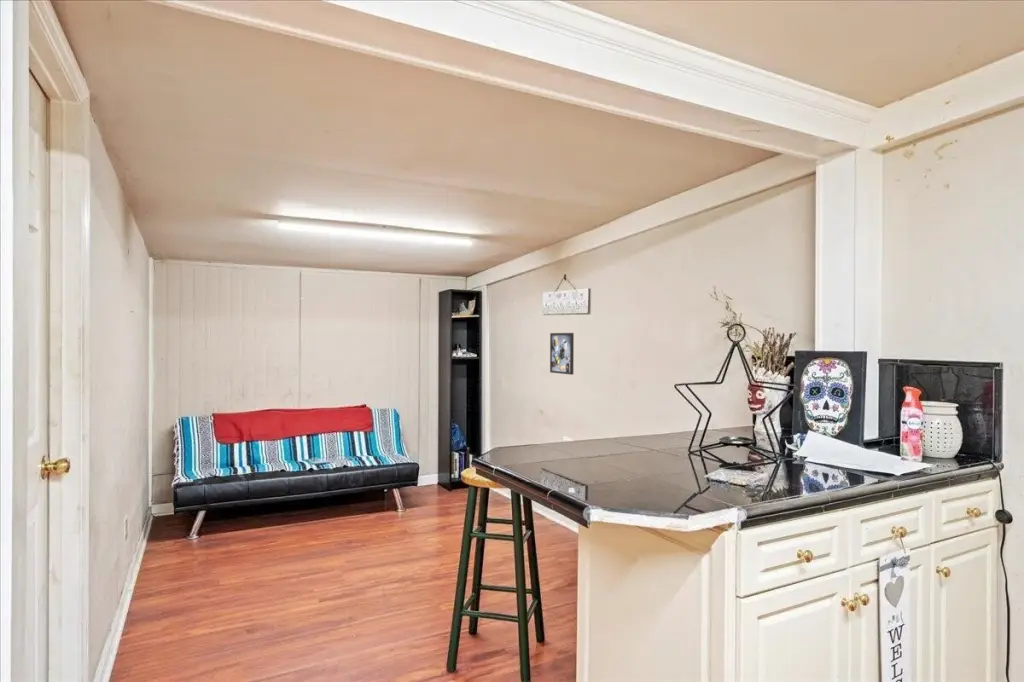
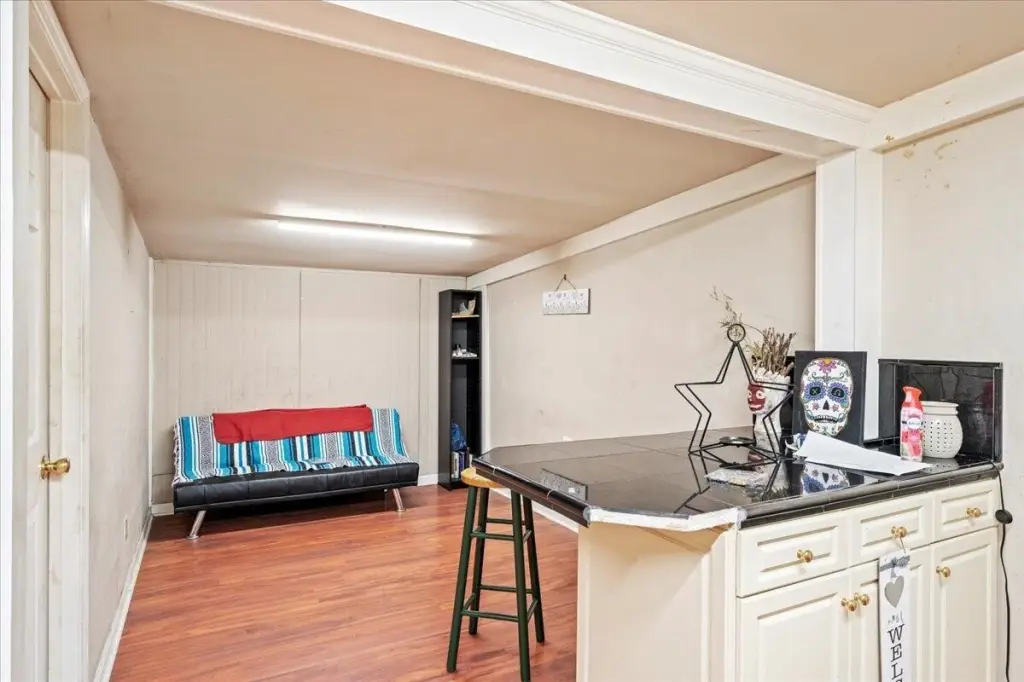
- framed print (561, 353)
